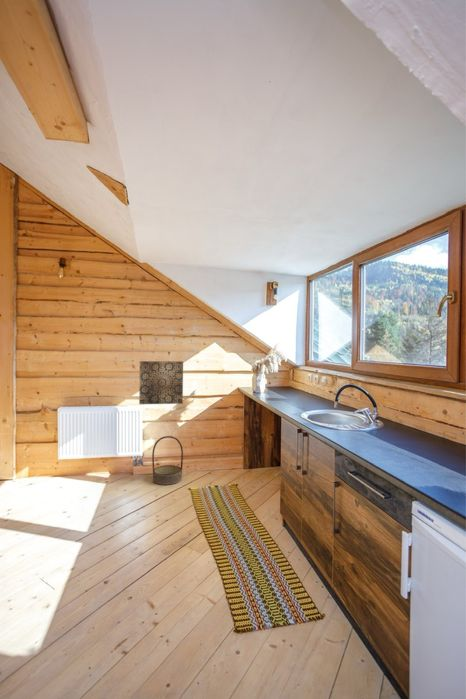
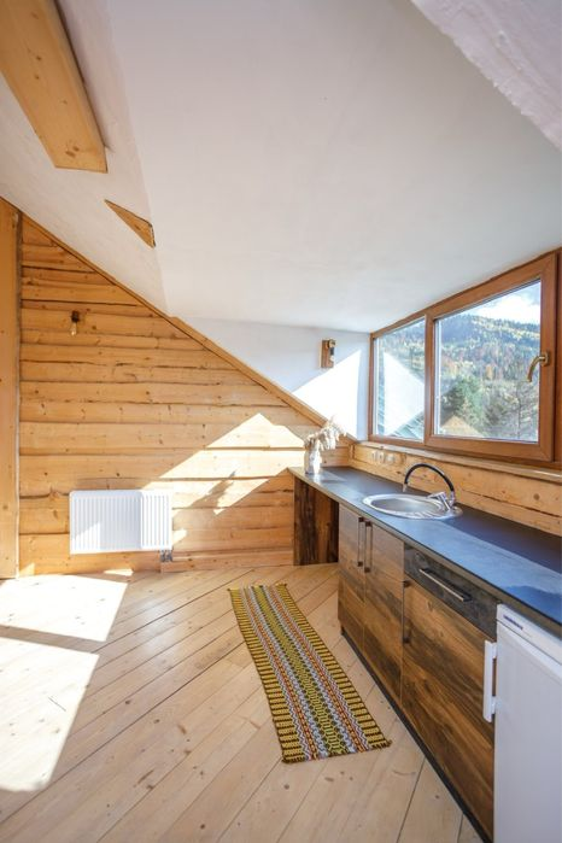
- wall art (161, 382)
- basket (167, 465)
